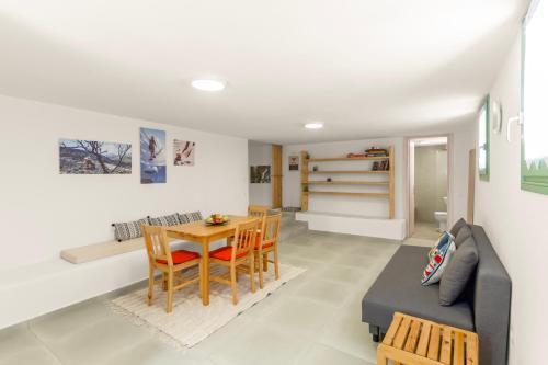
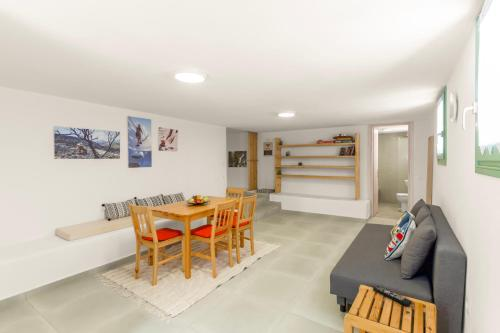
+ remote control (391, 295)
